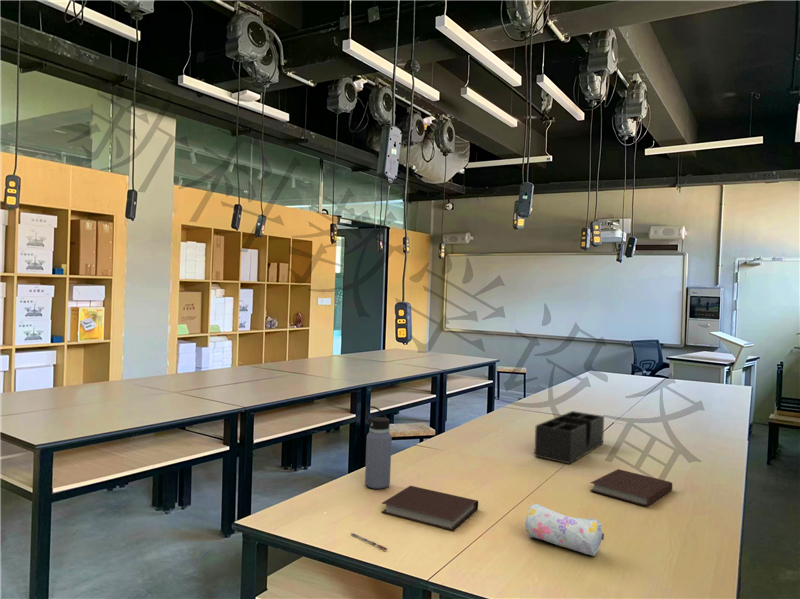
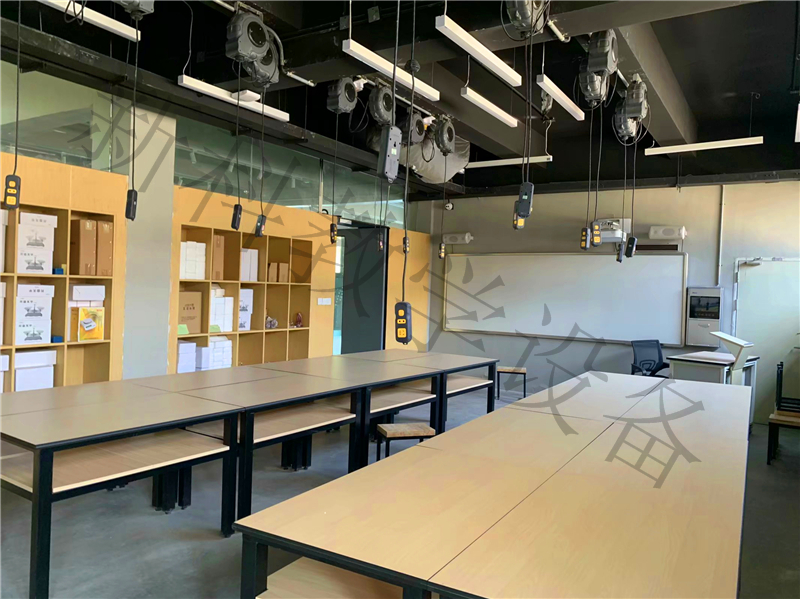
- pen (368, 540)
- notebook (631, 486)
- notebook (430, 505)
- desk organizer (571, 435)
- pencil case (563, 528)
- water bottle (377, 446)
